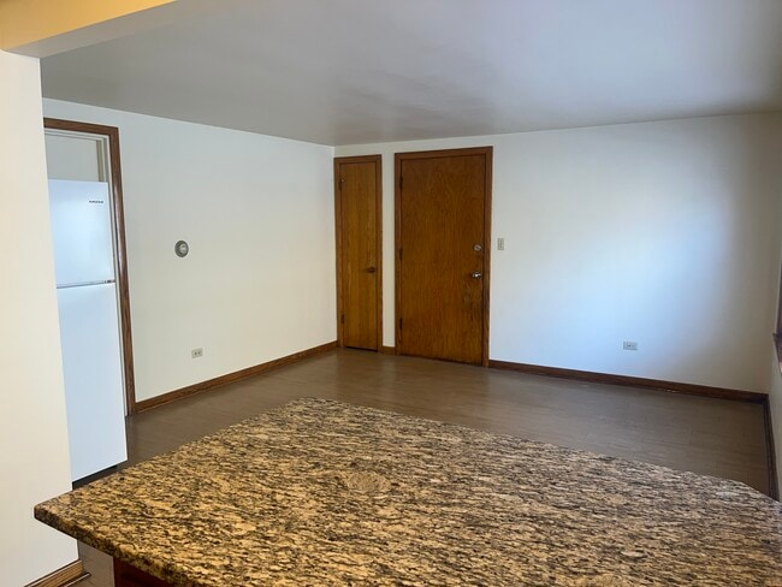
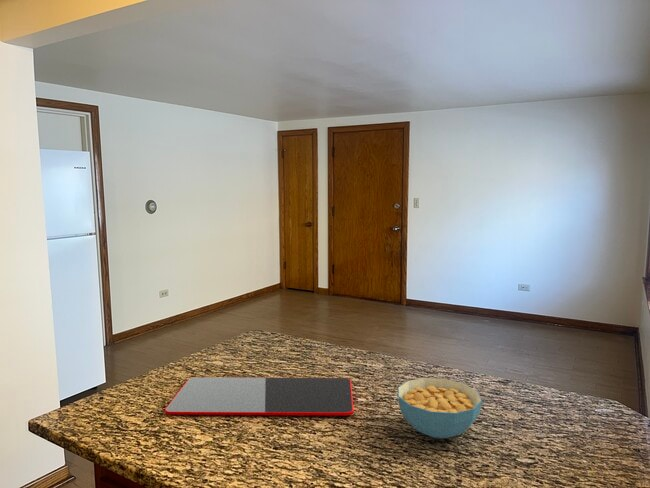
+ cereal bowl (437, 413)
+ cutting board (264, 395)
